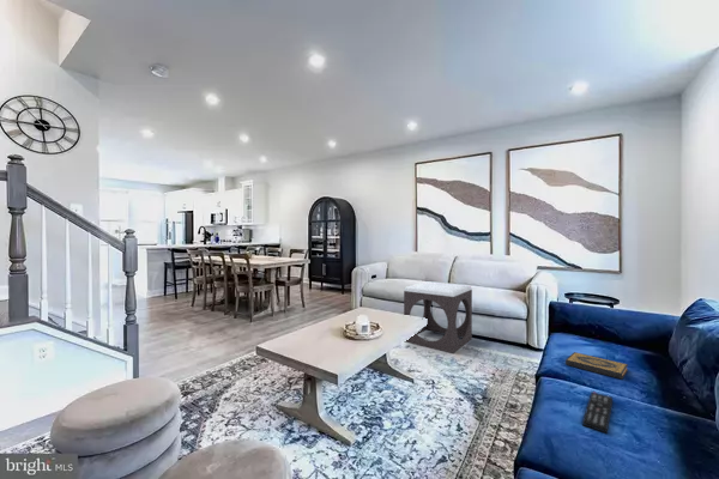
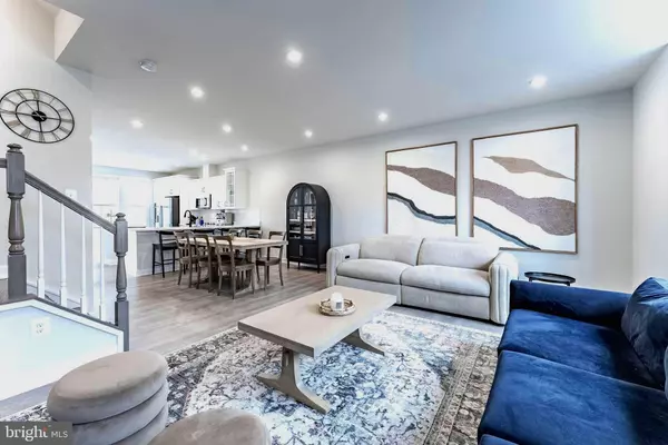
- footstool (443, 310)
- hardback book (596, 364)
- remote control (598, 410)
